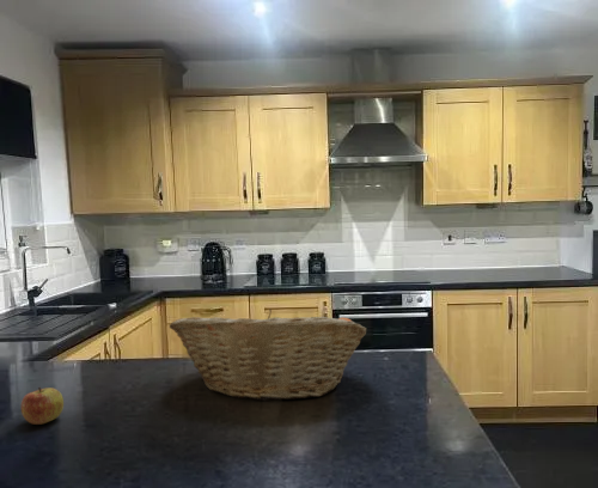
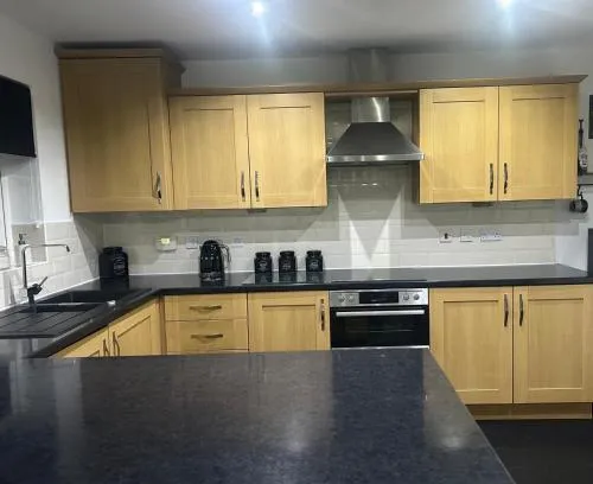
- fruit basket (268, 343)
- apple (42, 403)
